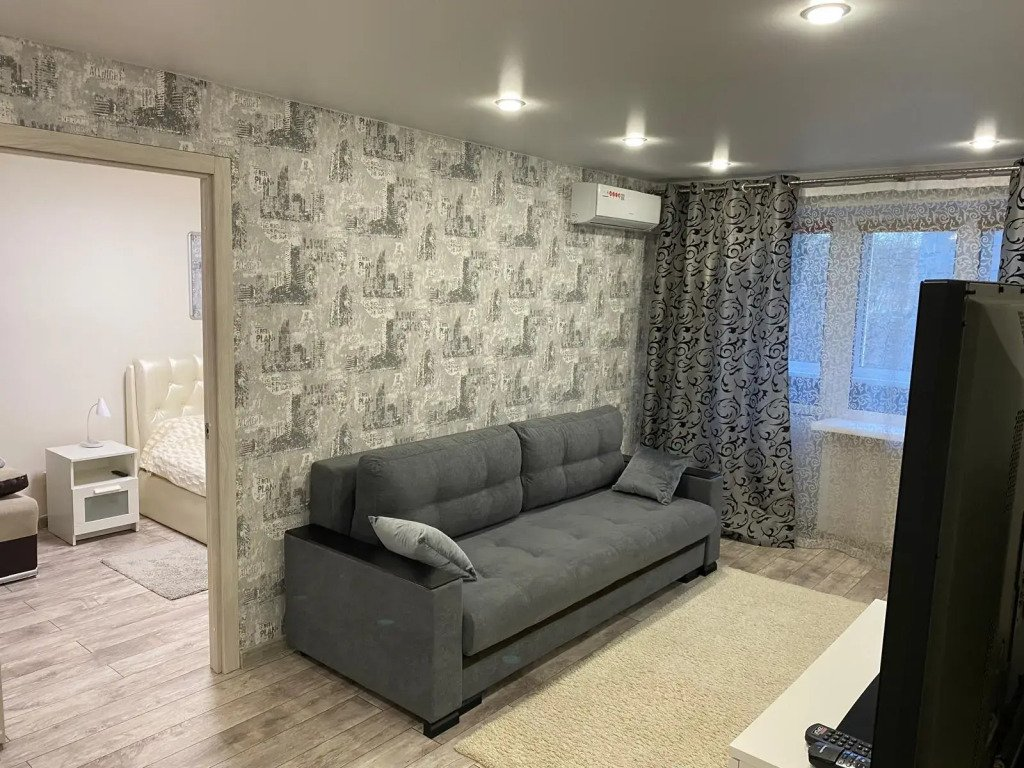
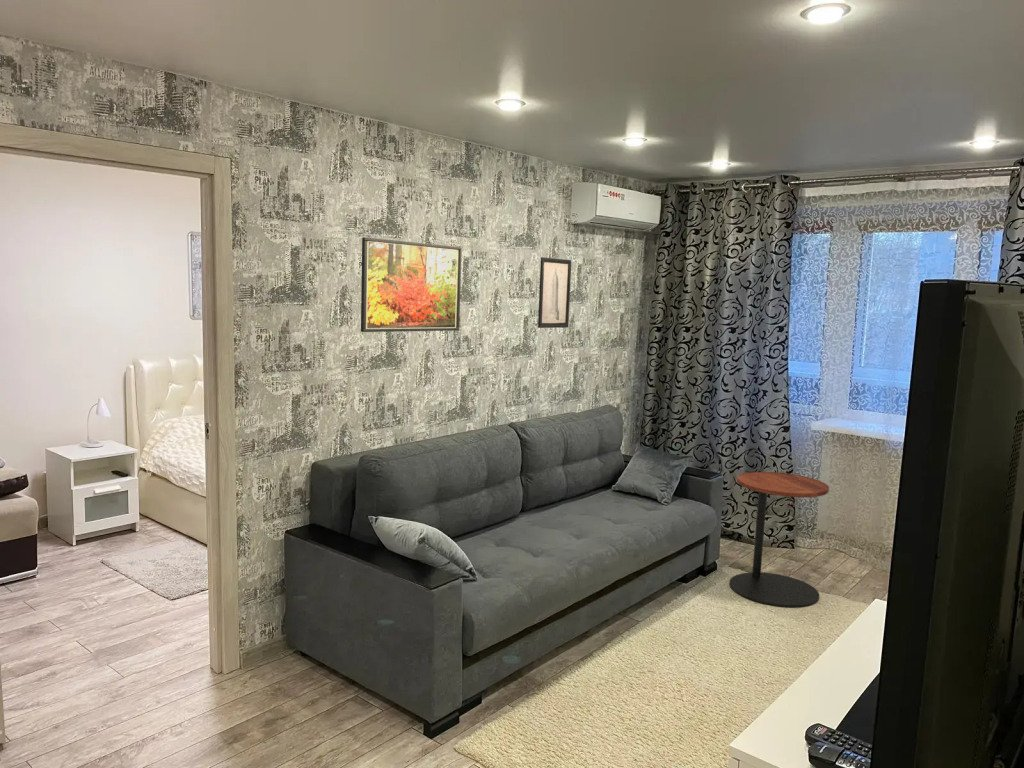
+ side table (763, 536)
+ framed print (414, 287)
+ wall art (554, 293)
